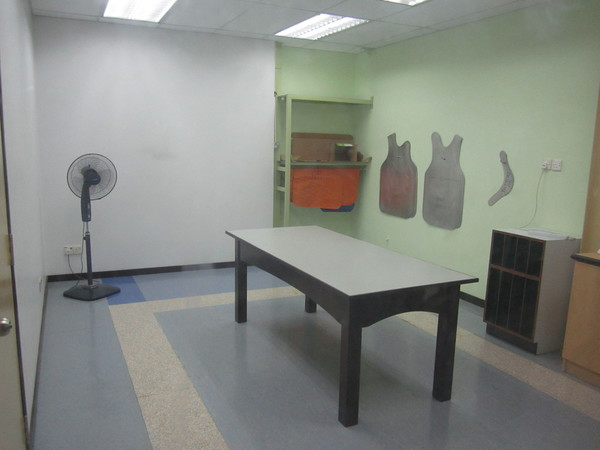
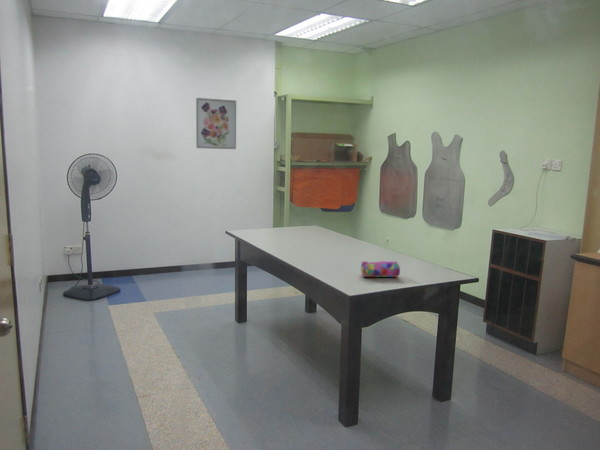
+ wall art (216, 124)
+ pencil case (379, 268)
